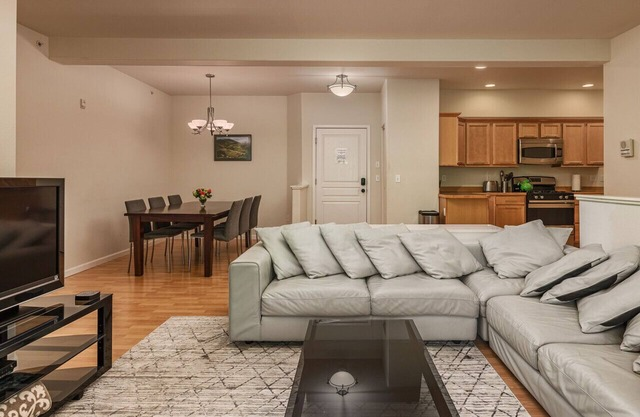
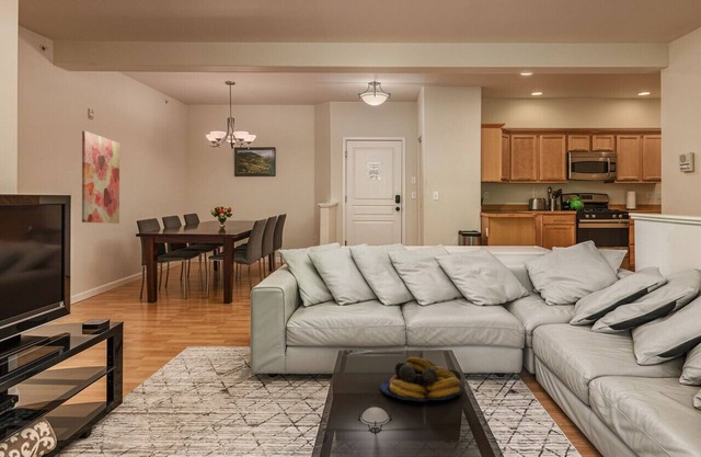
+ fruit bowl (421, 374)
+ wall art (102, 180)
